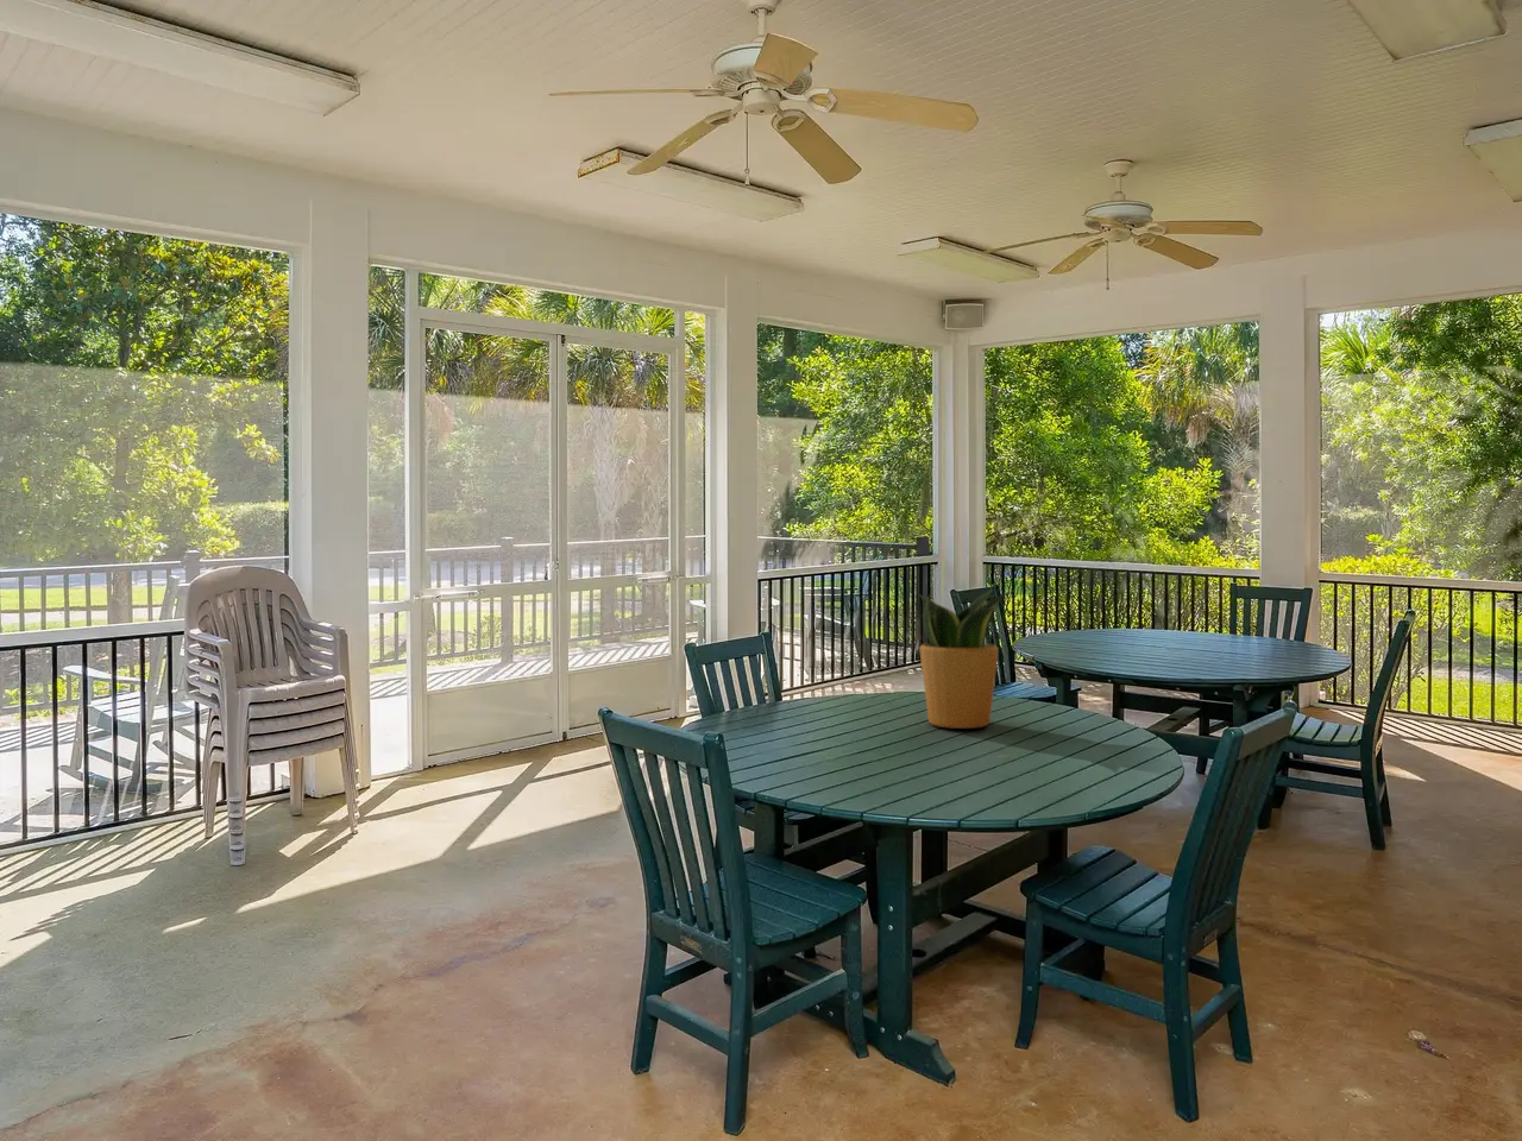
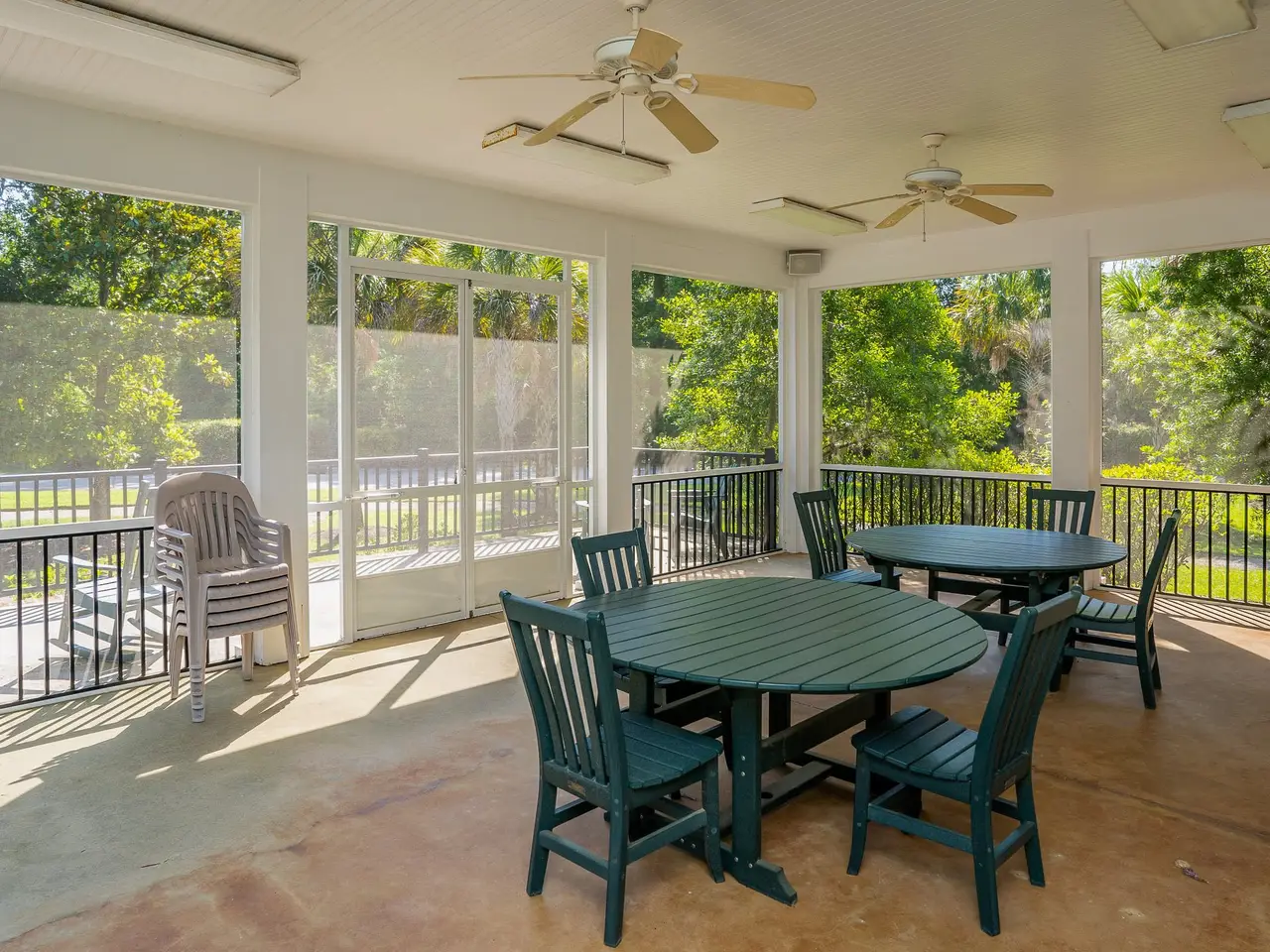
- potted plant (962, 654)
